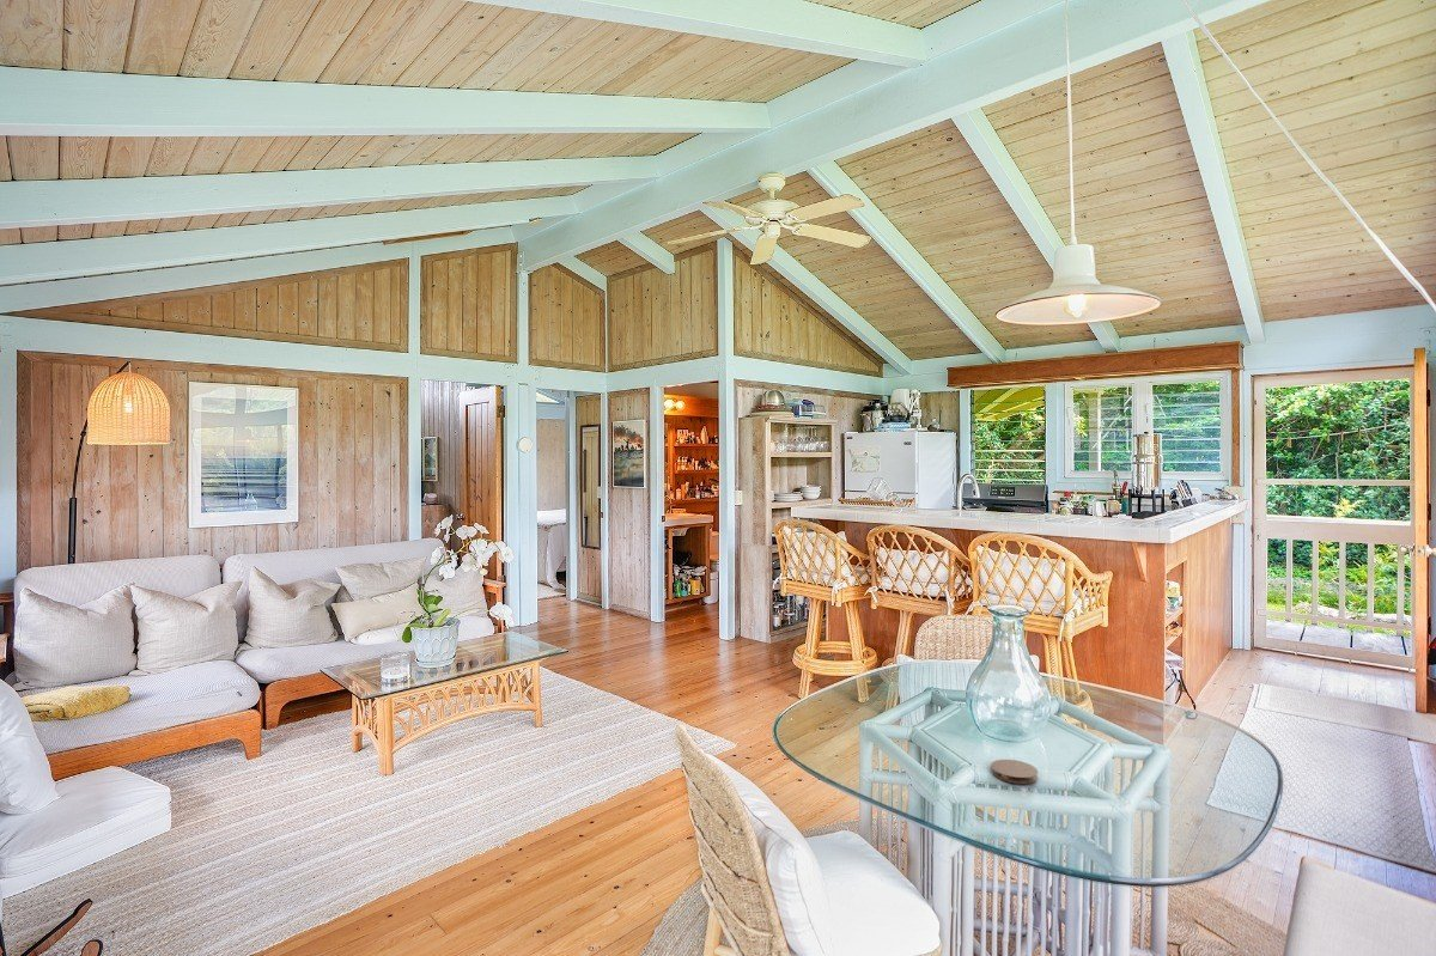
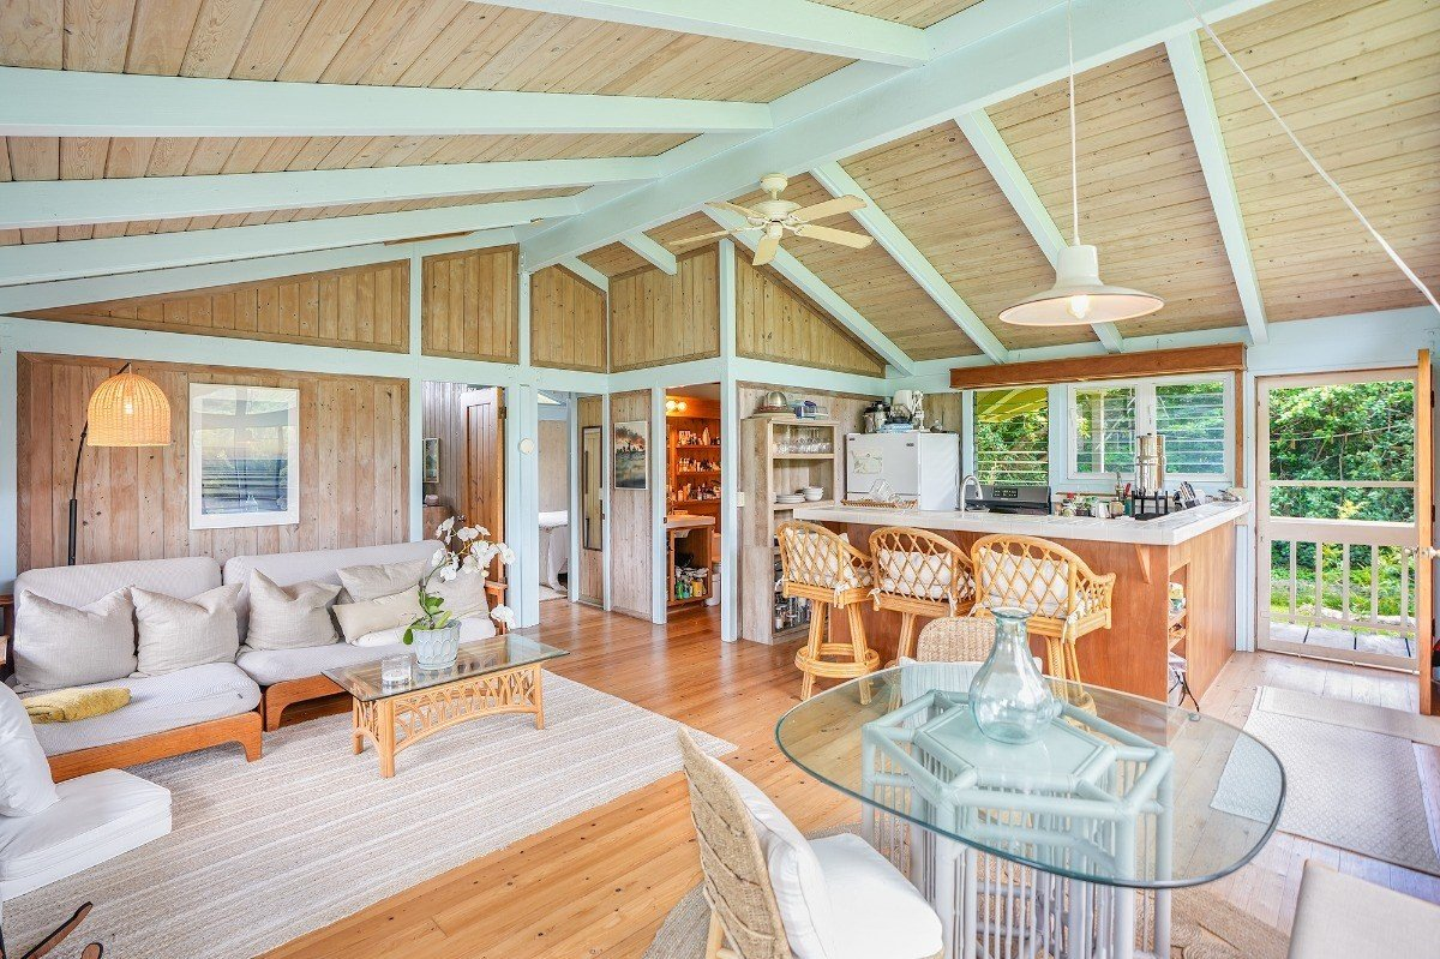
- coaster (1014, 771)
